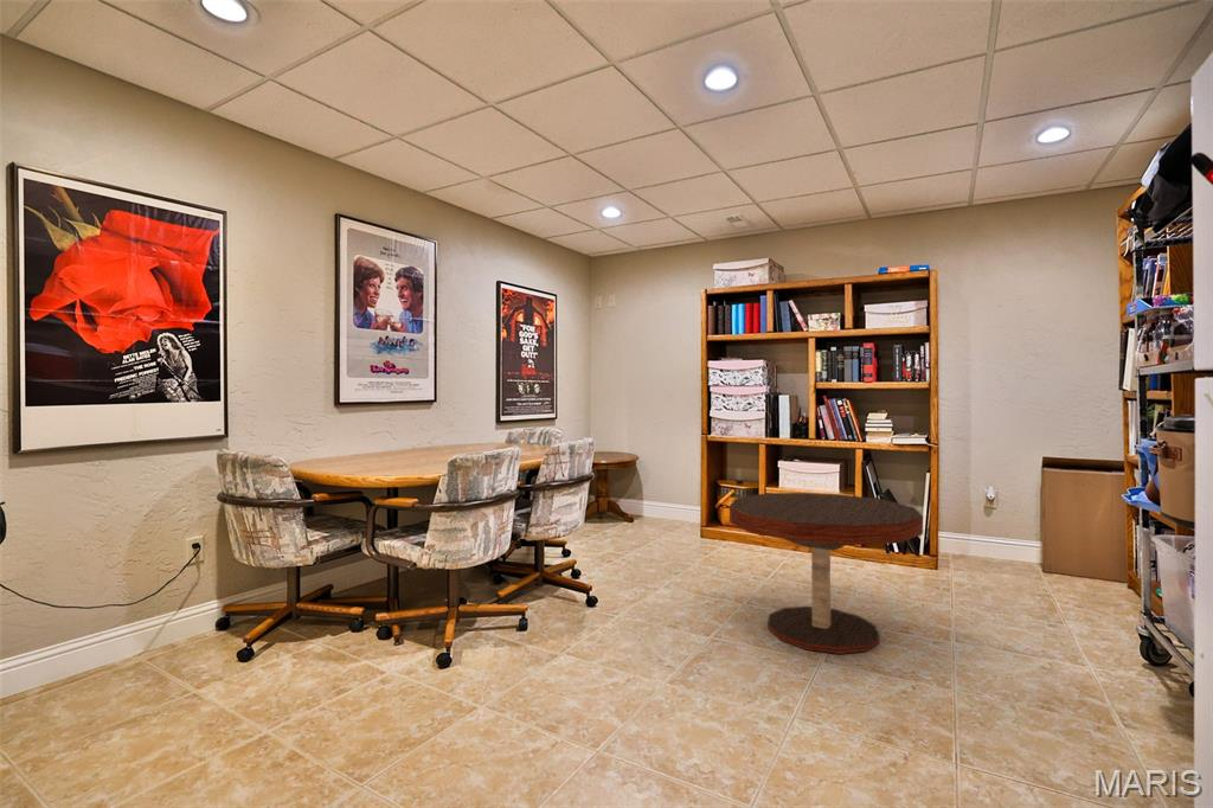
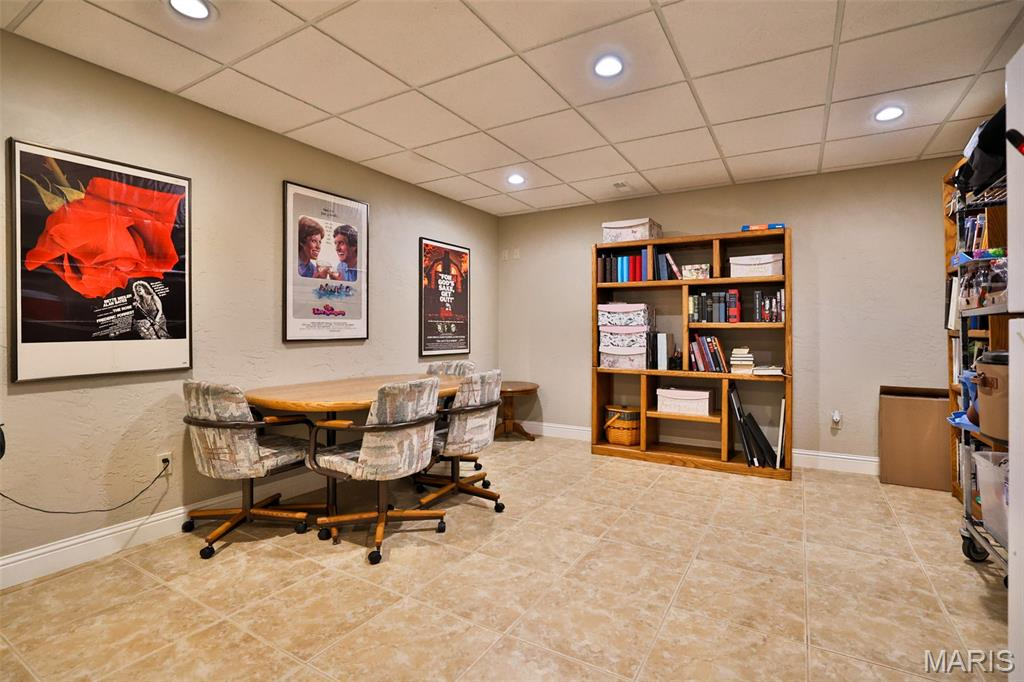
- coffee table (821, 569)
